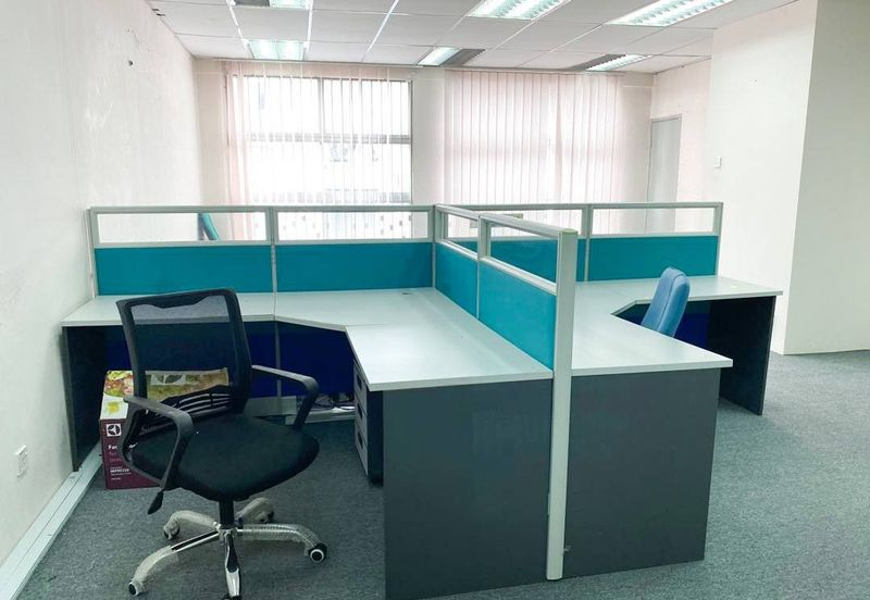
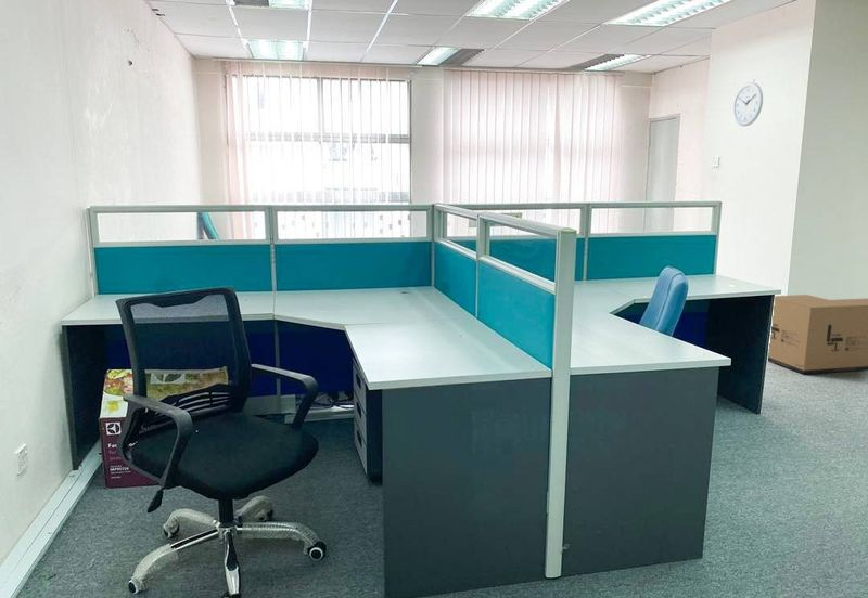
+ cardboard box (824, 332)
+ wall clock (746, 104)
